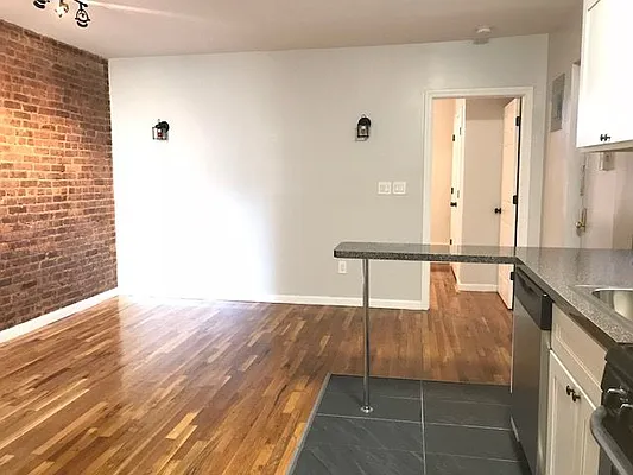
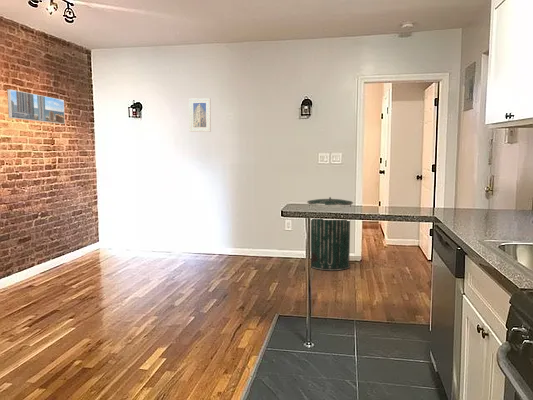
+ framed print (38, 108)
+ trash can (329, 231)
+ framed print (199, 115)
